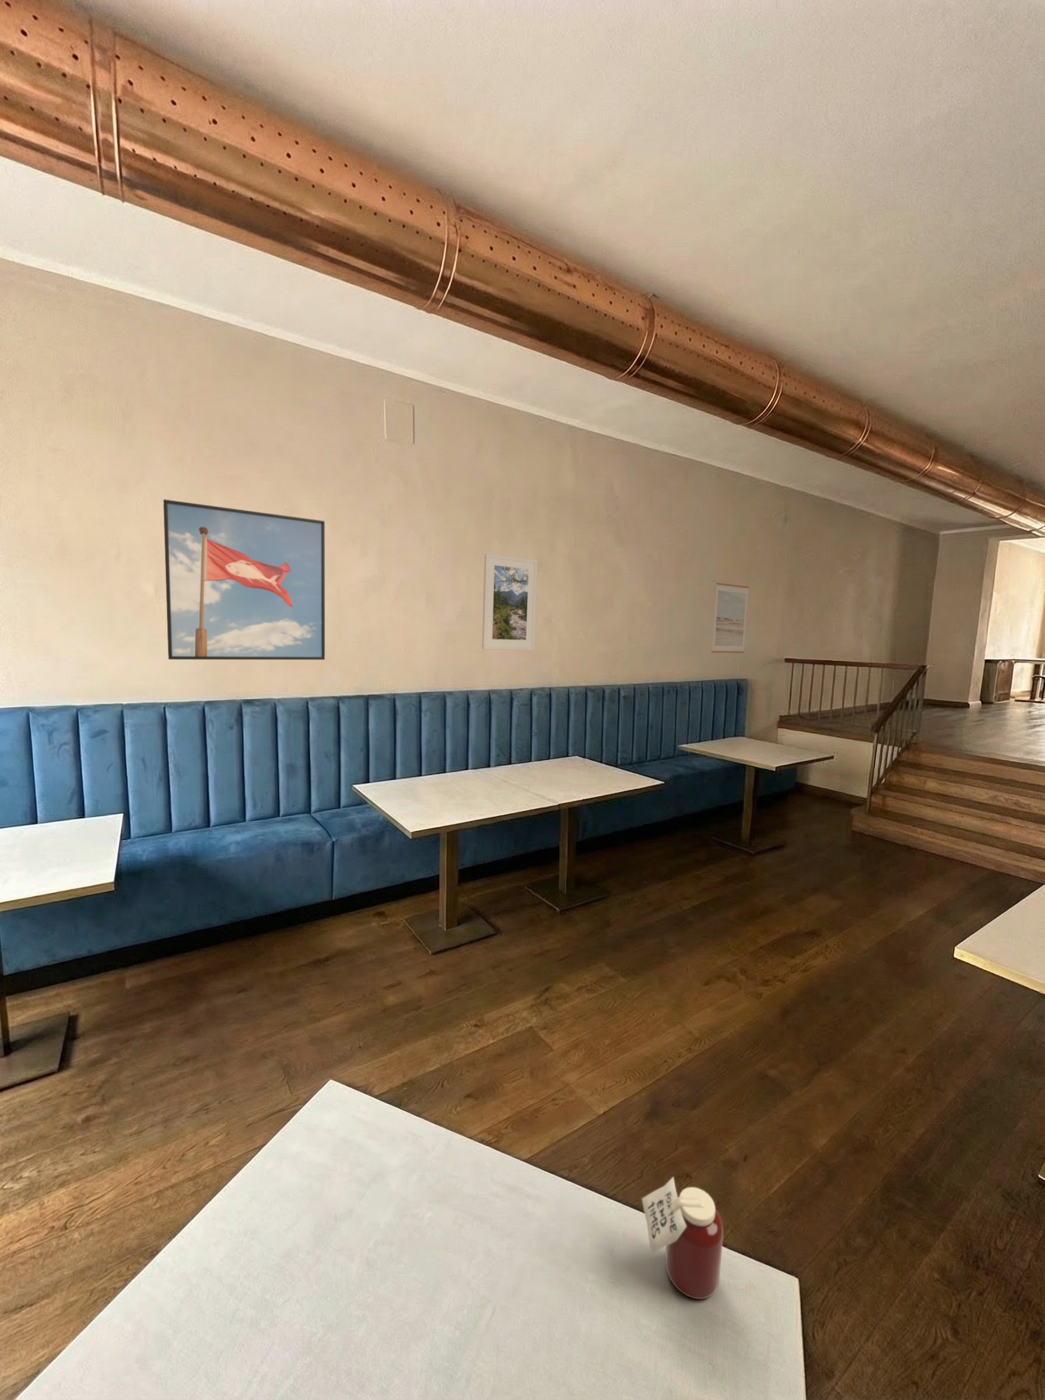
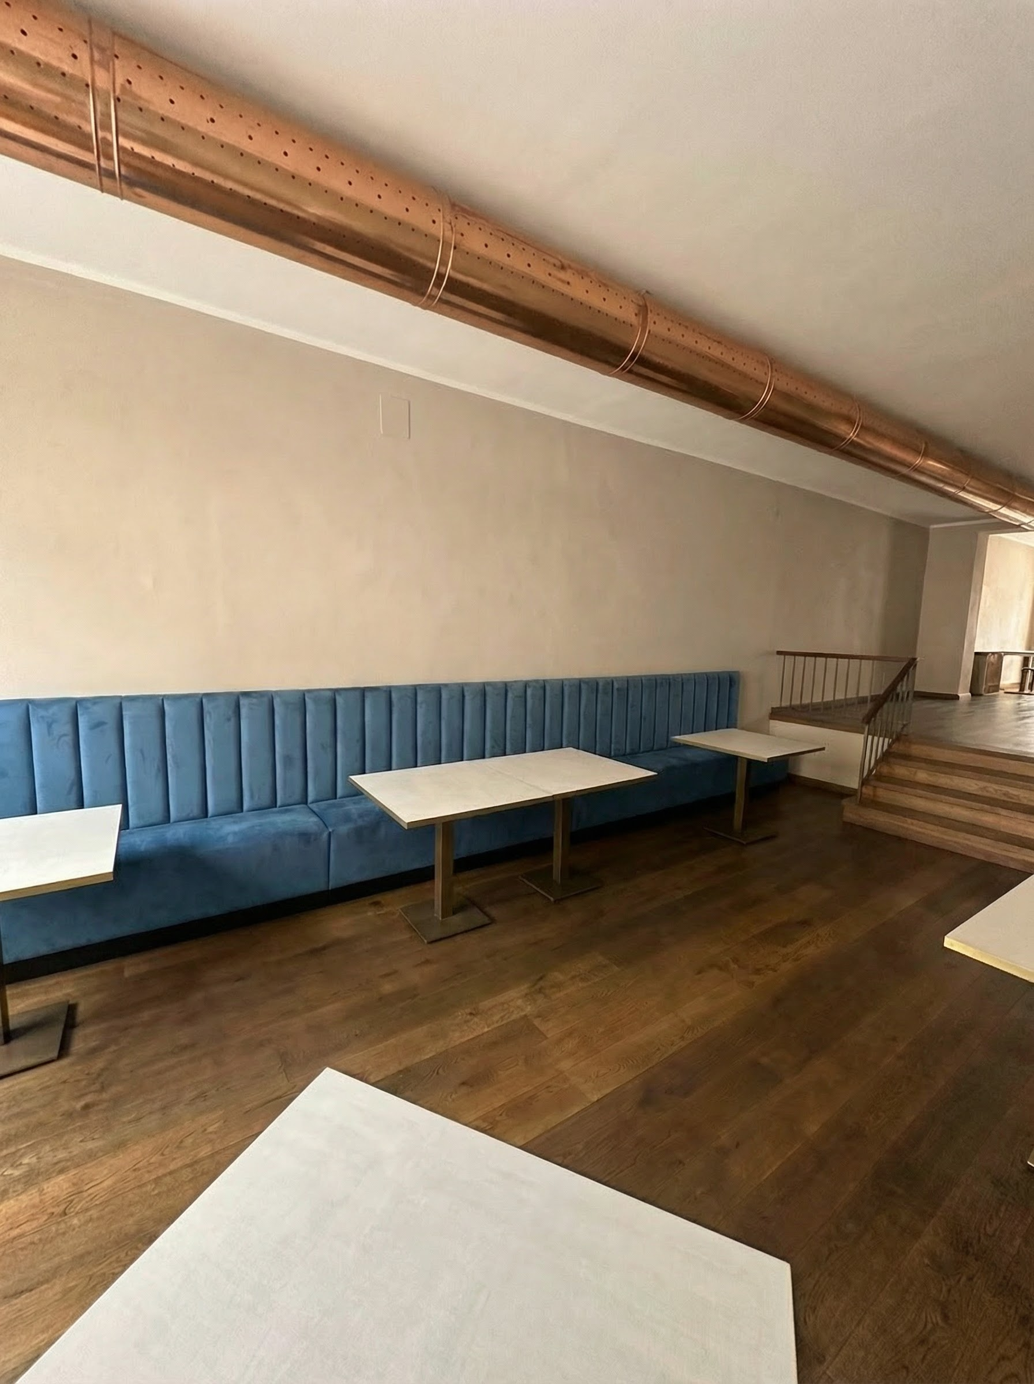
- jar (683, 1237)
- wall art (730, 619)
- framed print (250, 586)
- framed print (509, 603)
